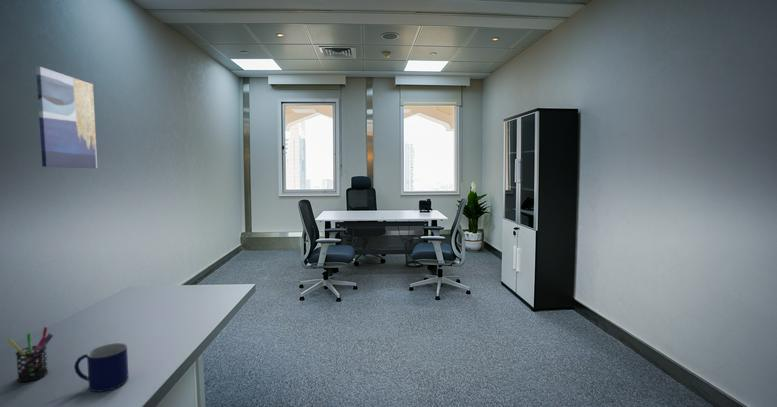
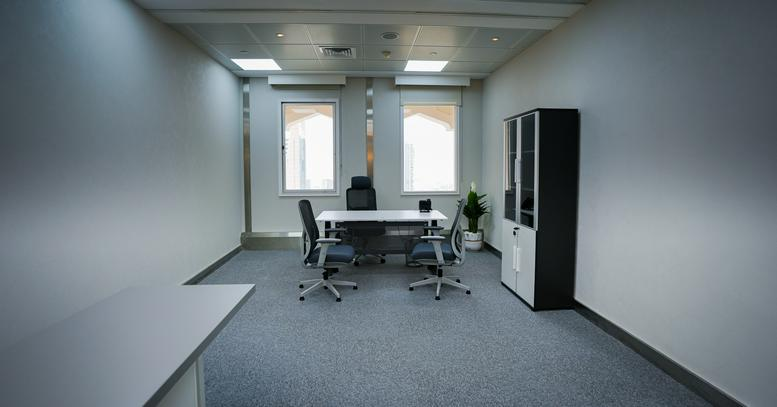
- wall art (69, 122)
- mug (100, 367)
- pen holder (32, 352)
